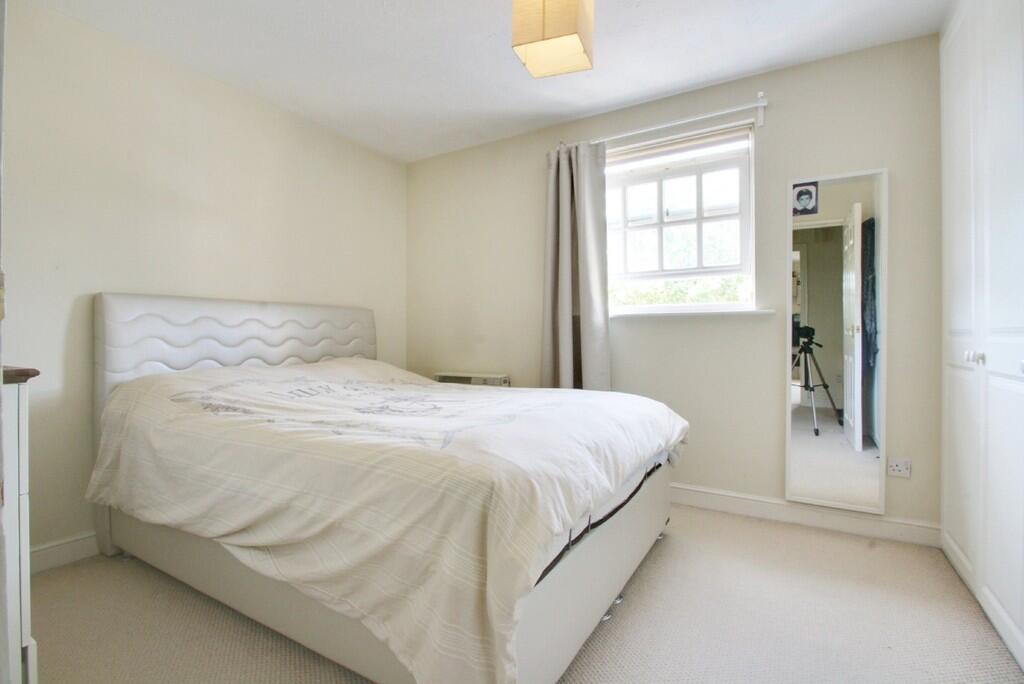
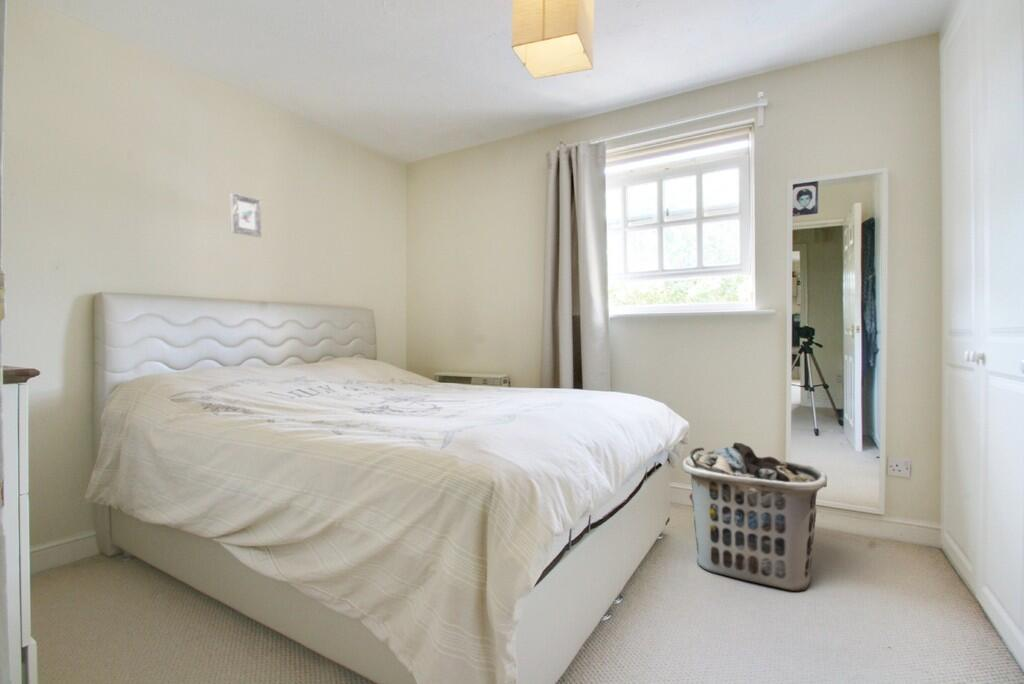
+ clothes hamper (751, 507)
+ picture frame (246, 215)
